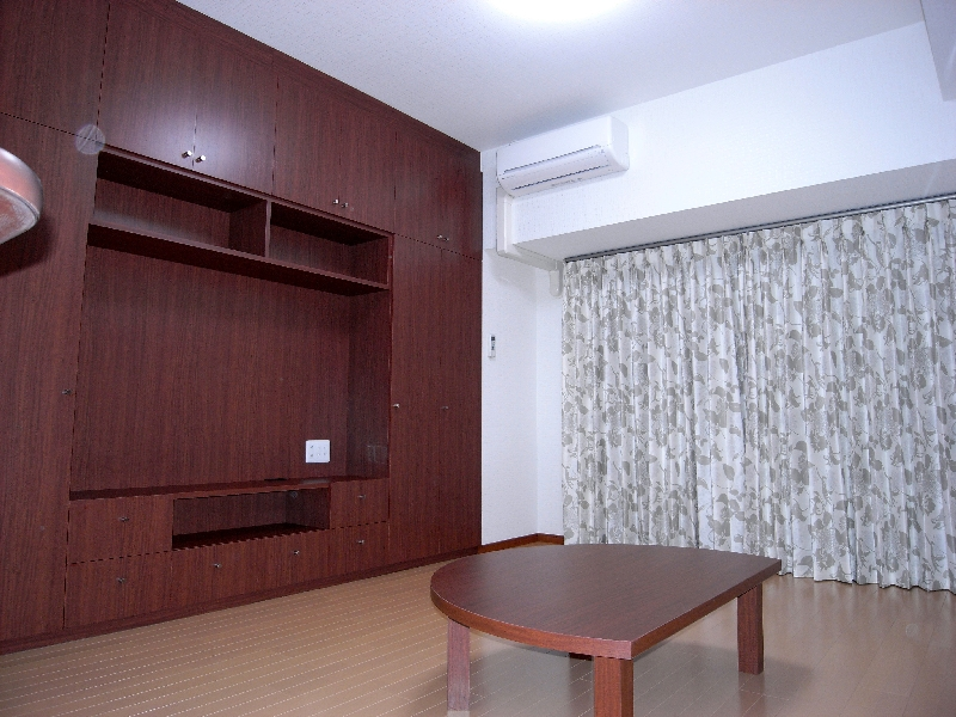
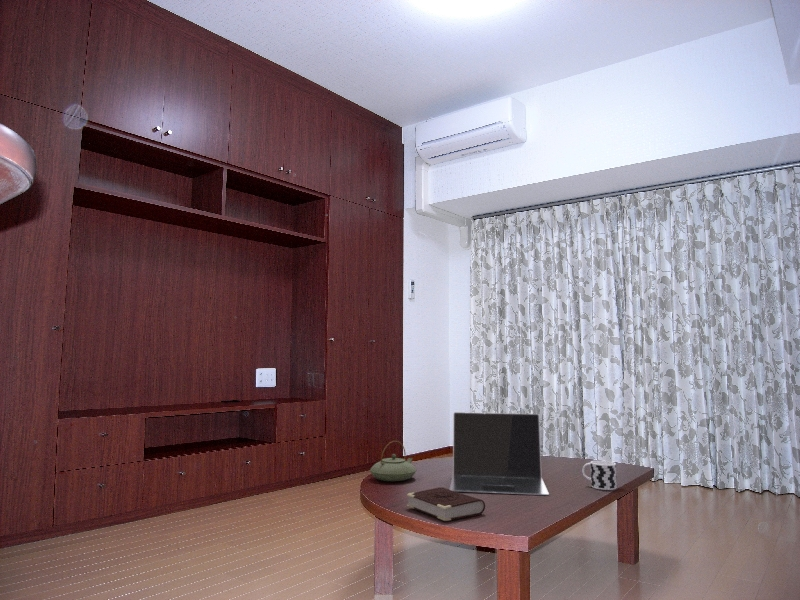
+ cup (599, 474)
+ teapot (395, 459)
+ laptop (497, 450)
+ book (445, 502)
